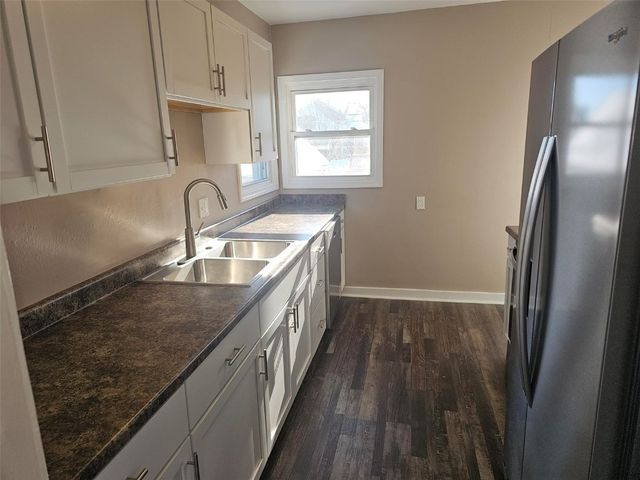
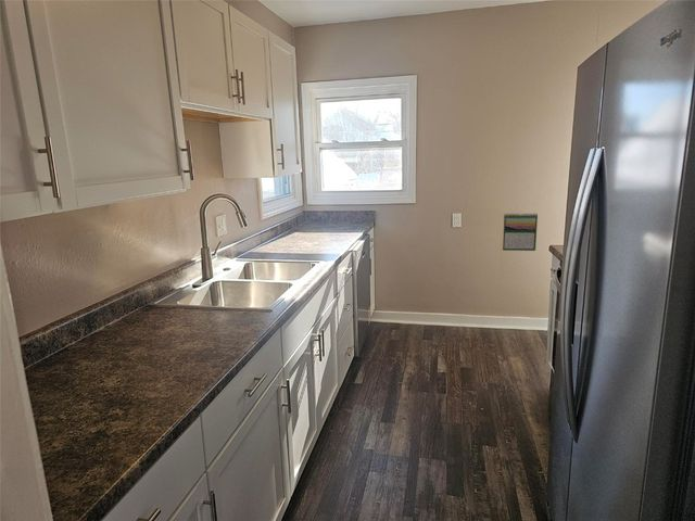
+ calendar (519, 231)
